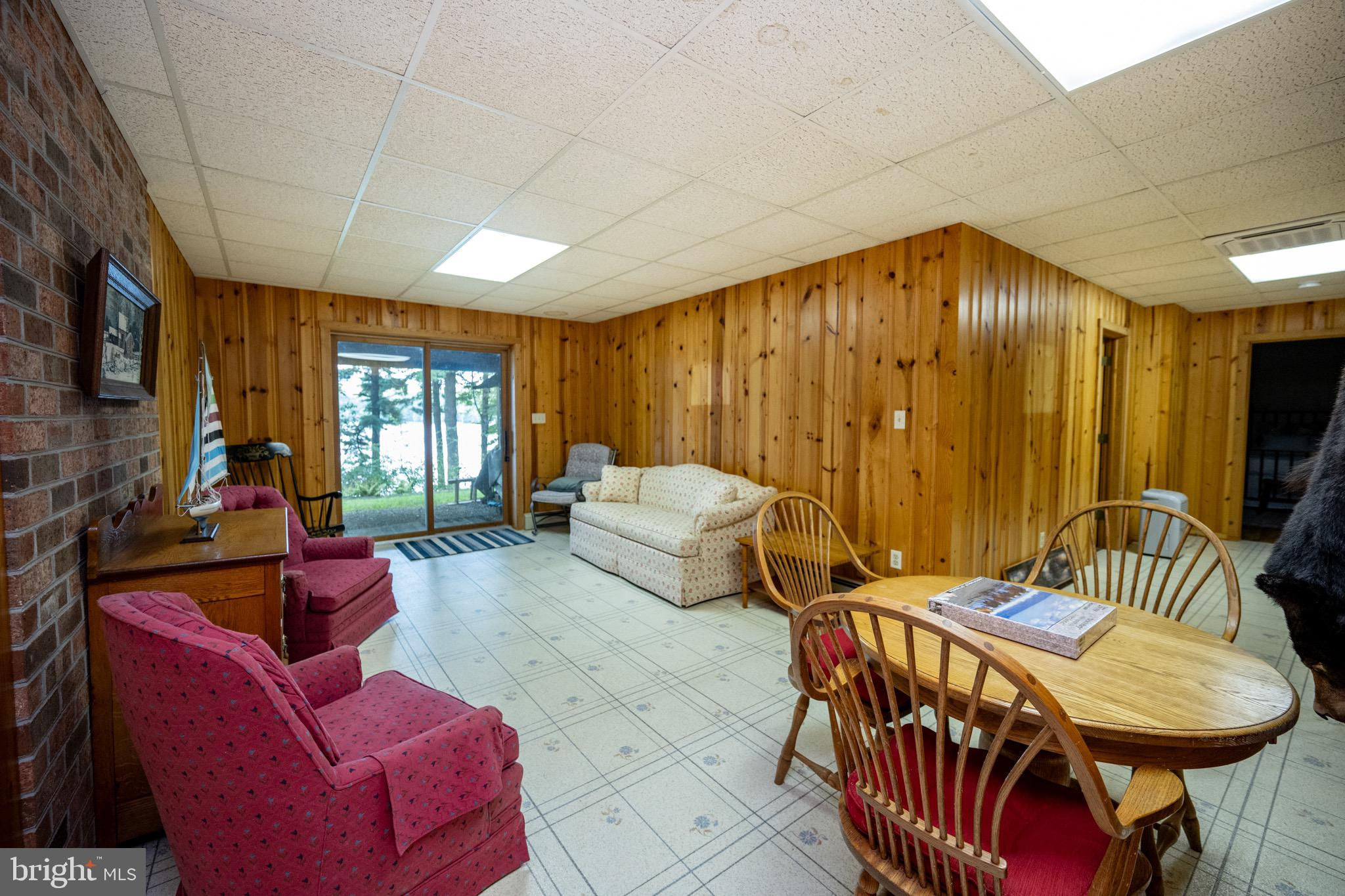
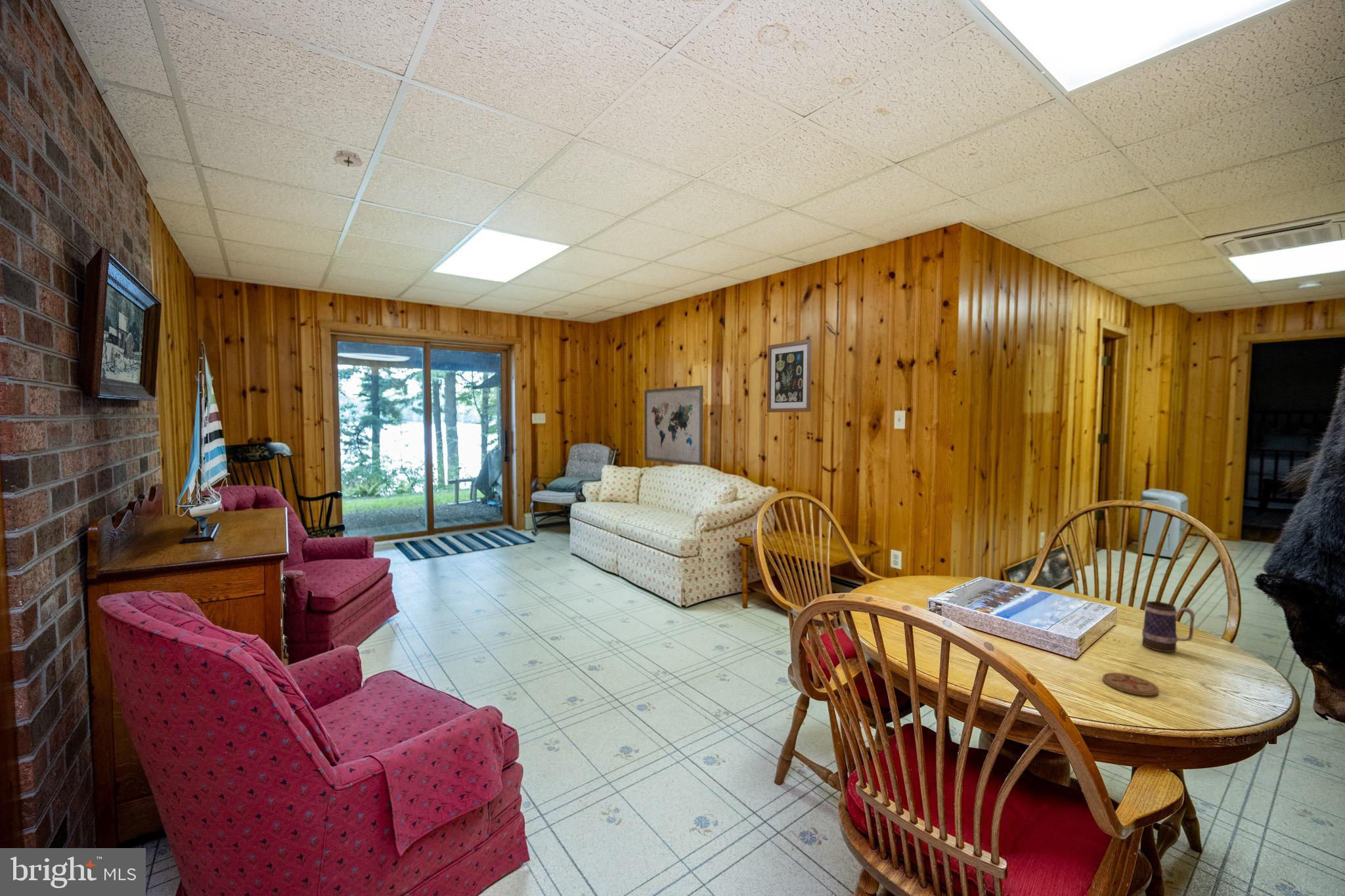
+ smoke detector (347, 158)
+ wall art (788, 377)
+ wall art (671, 425)
+ mug (1168, 627)
+ coaster (1130, 683)
